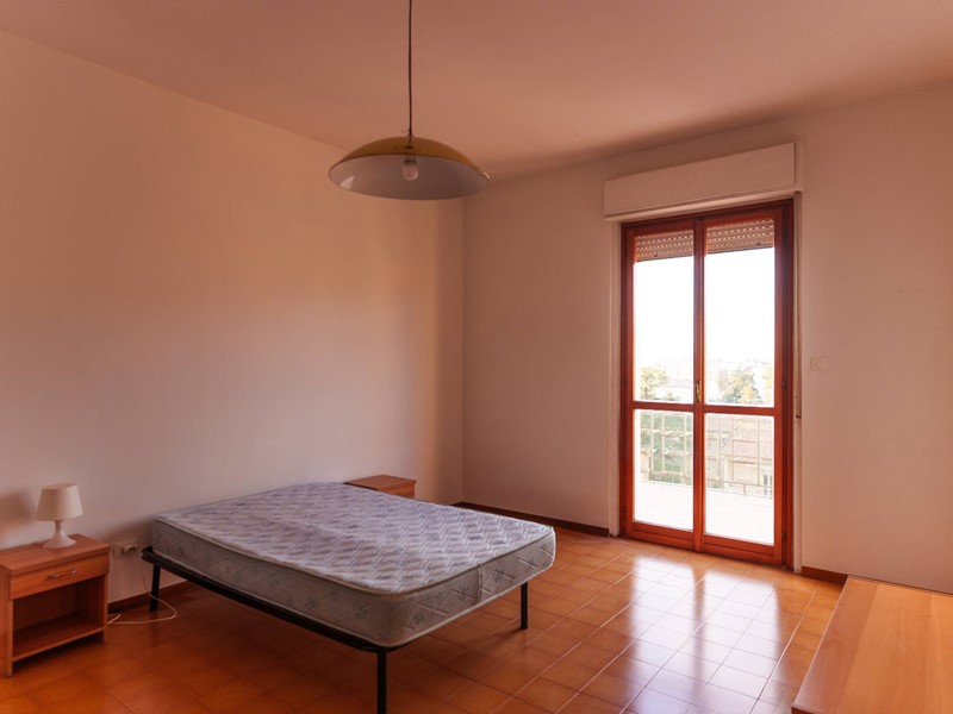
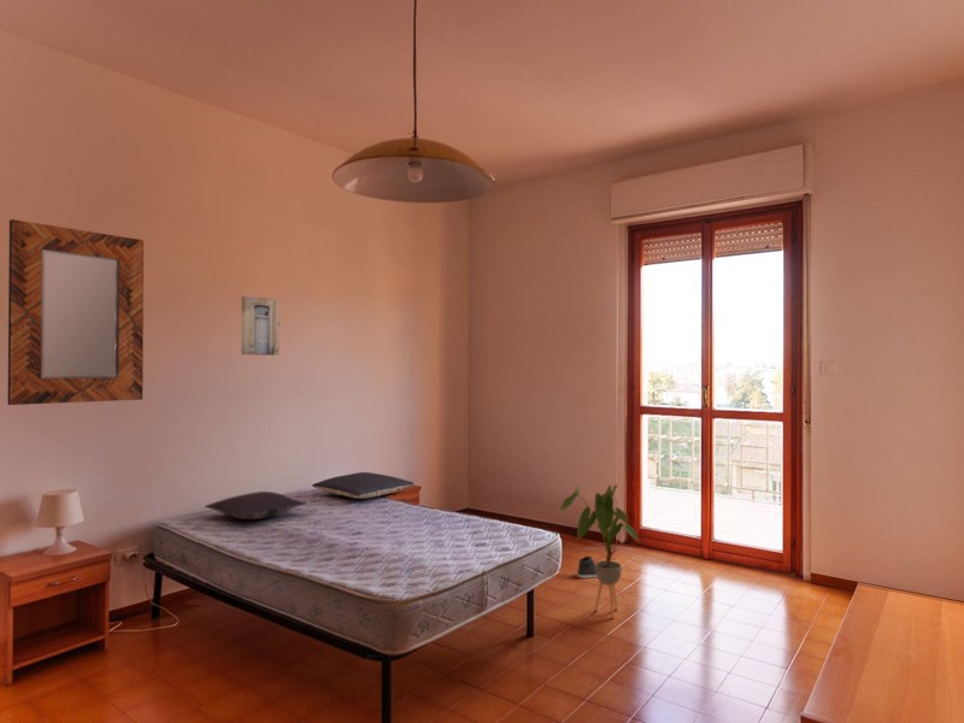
+ house plant (604, 548)
+ wall art (260, 325)
+ pillow (363, 484)
+ pillow (255, 505)
+ home mirror (81, 316)
+ sneaker (594, 565)
